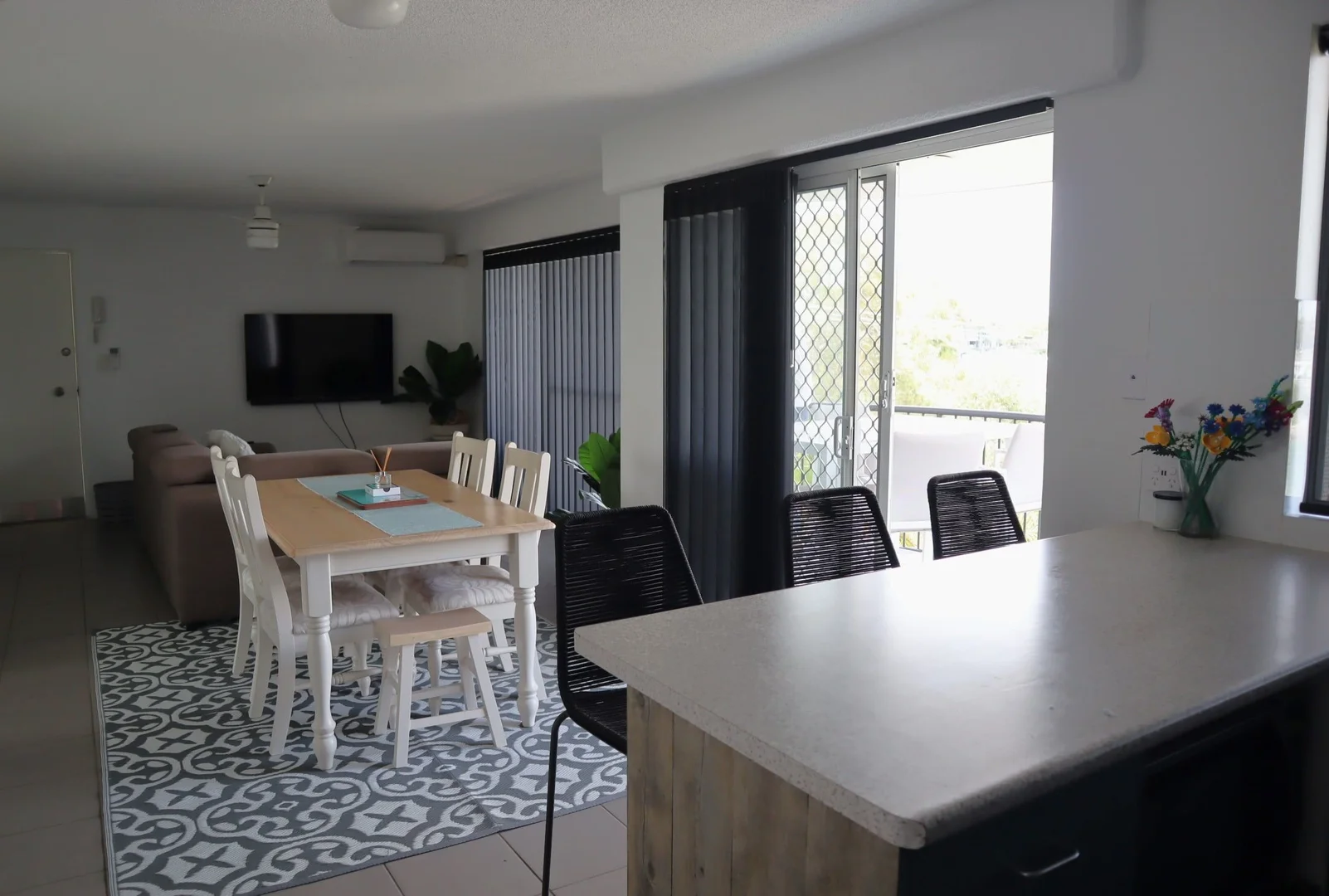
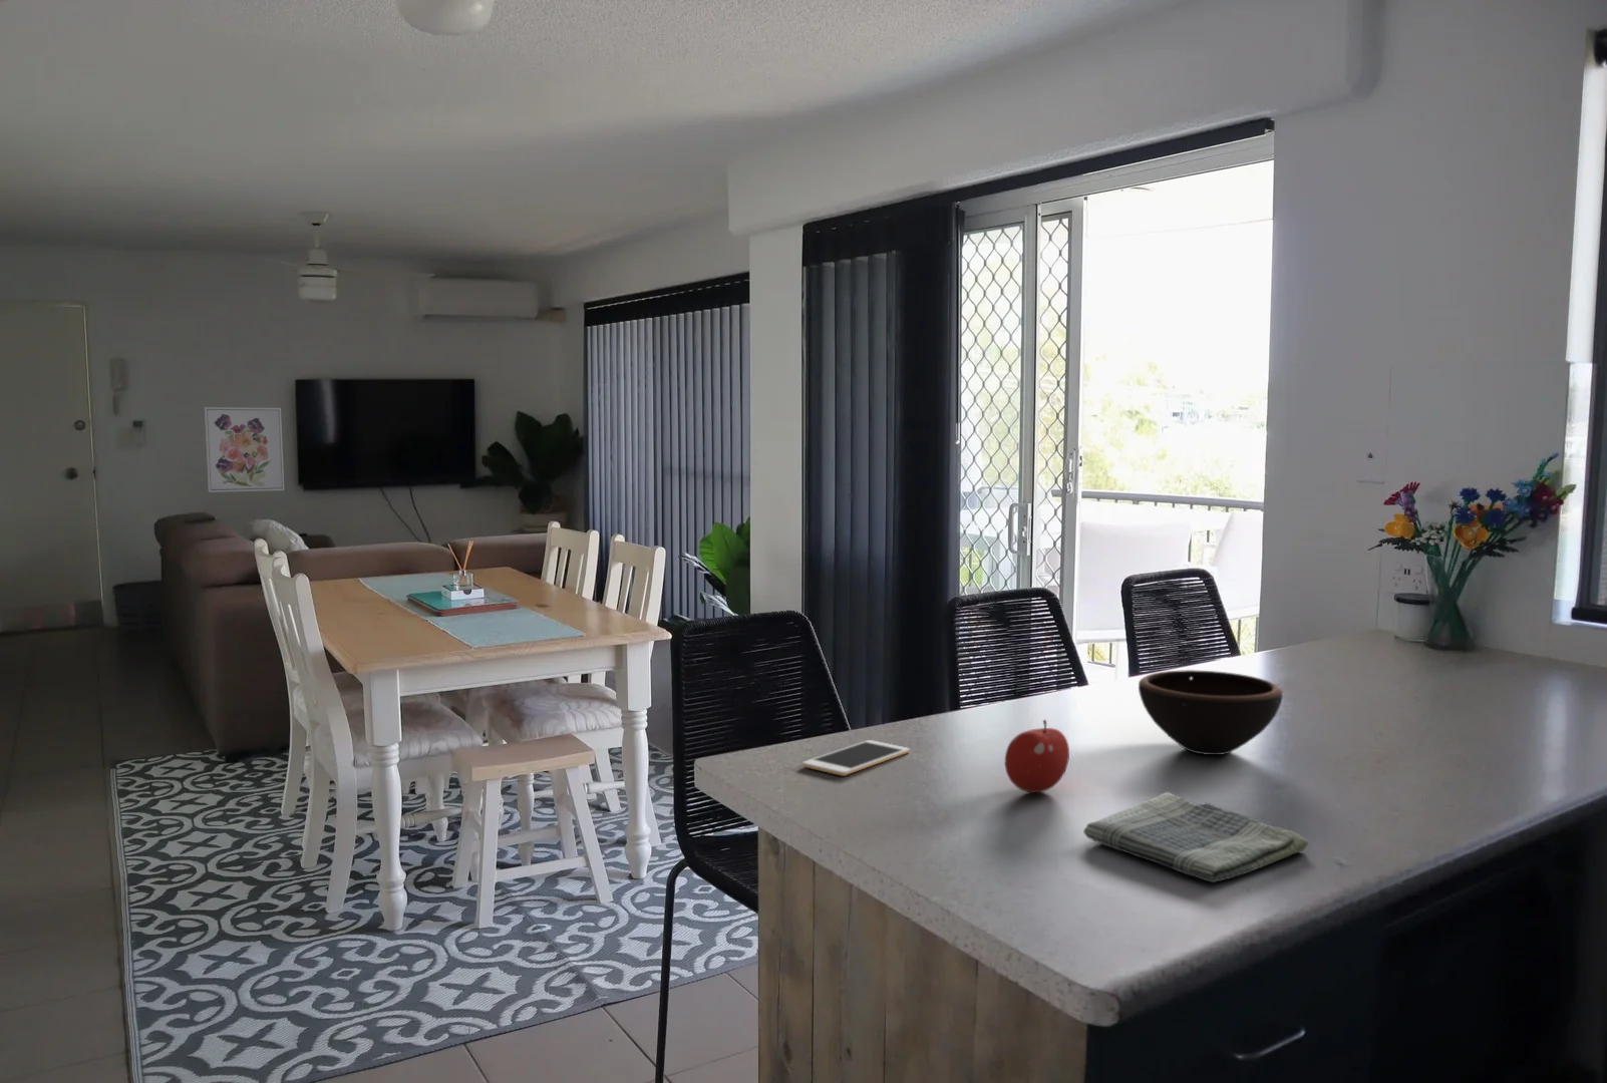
+ bowl (1208, 716)
+ cell phone (856, 757)
+ fruit (1037, 754)
+ wall art (244, 450)
+ dish towel (1195, 833)
